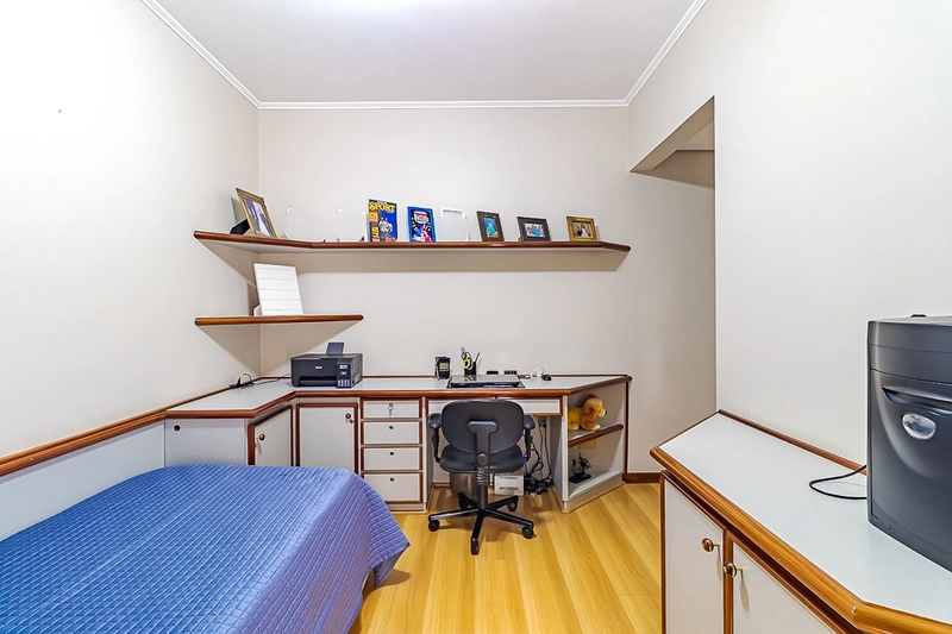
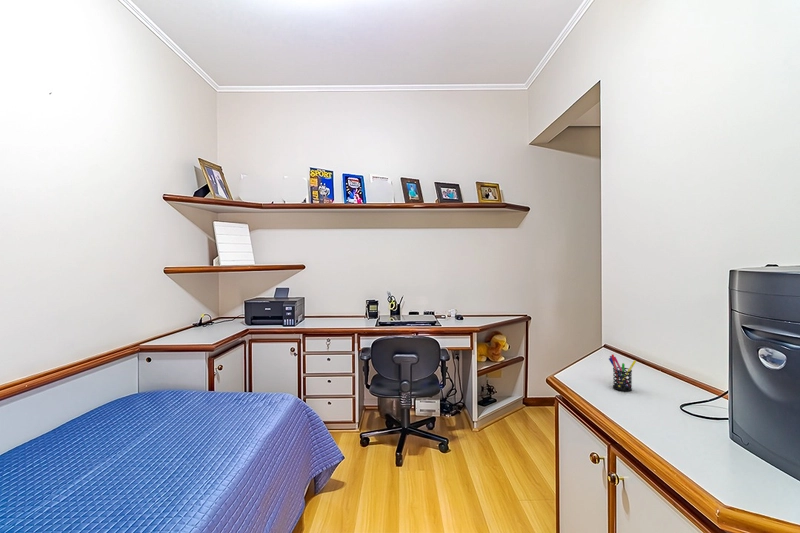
+ pen holder (621, 372)
